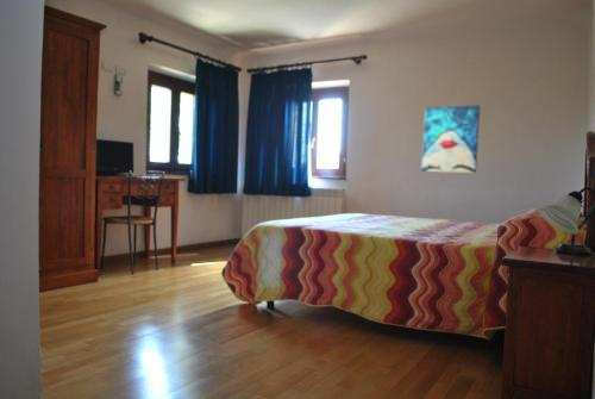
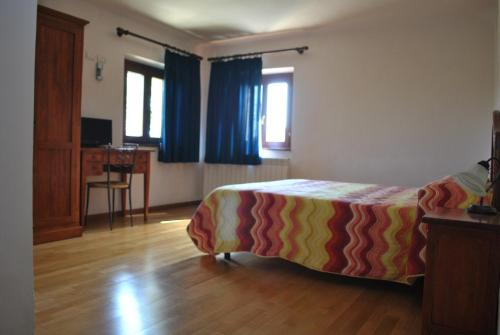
- wall art (450, 139)
